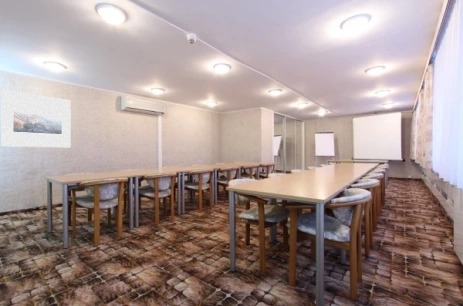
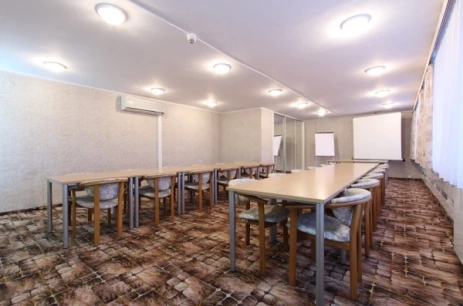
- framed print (39, 121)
